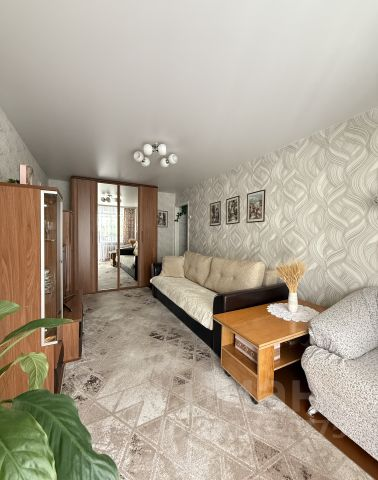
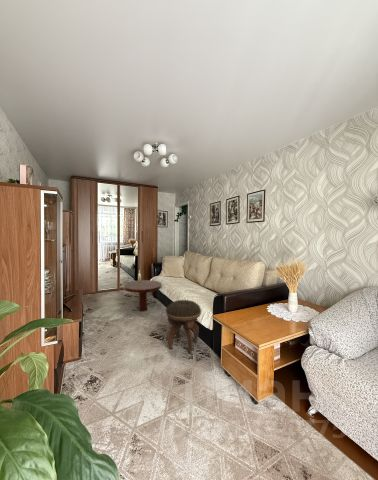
+ footstool (183, 324)
+ coffee table (143, 290)
